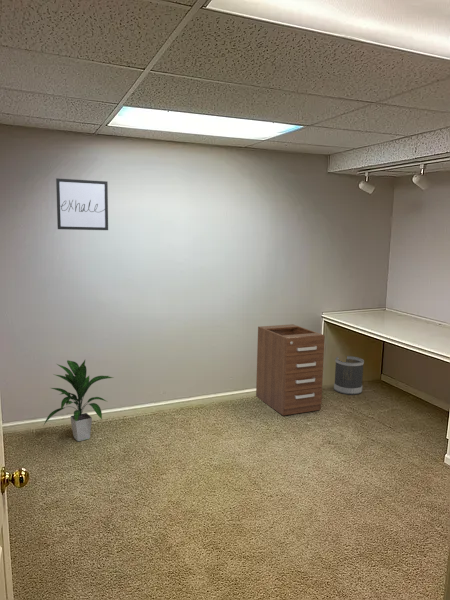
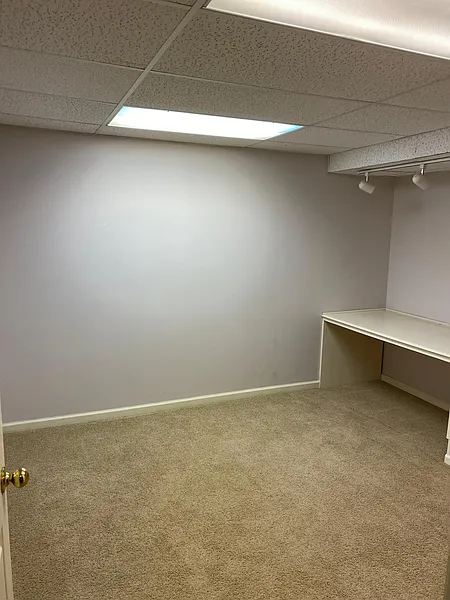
- wastebasket (349, 374)
- filing cabinet (289, 367)
- wall art (82, 205)
- indoor plant (76, 398)
